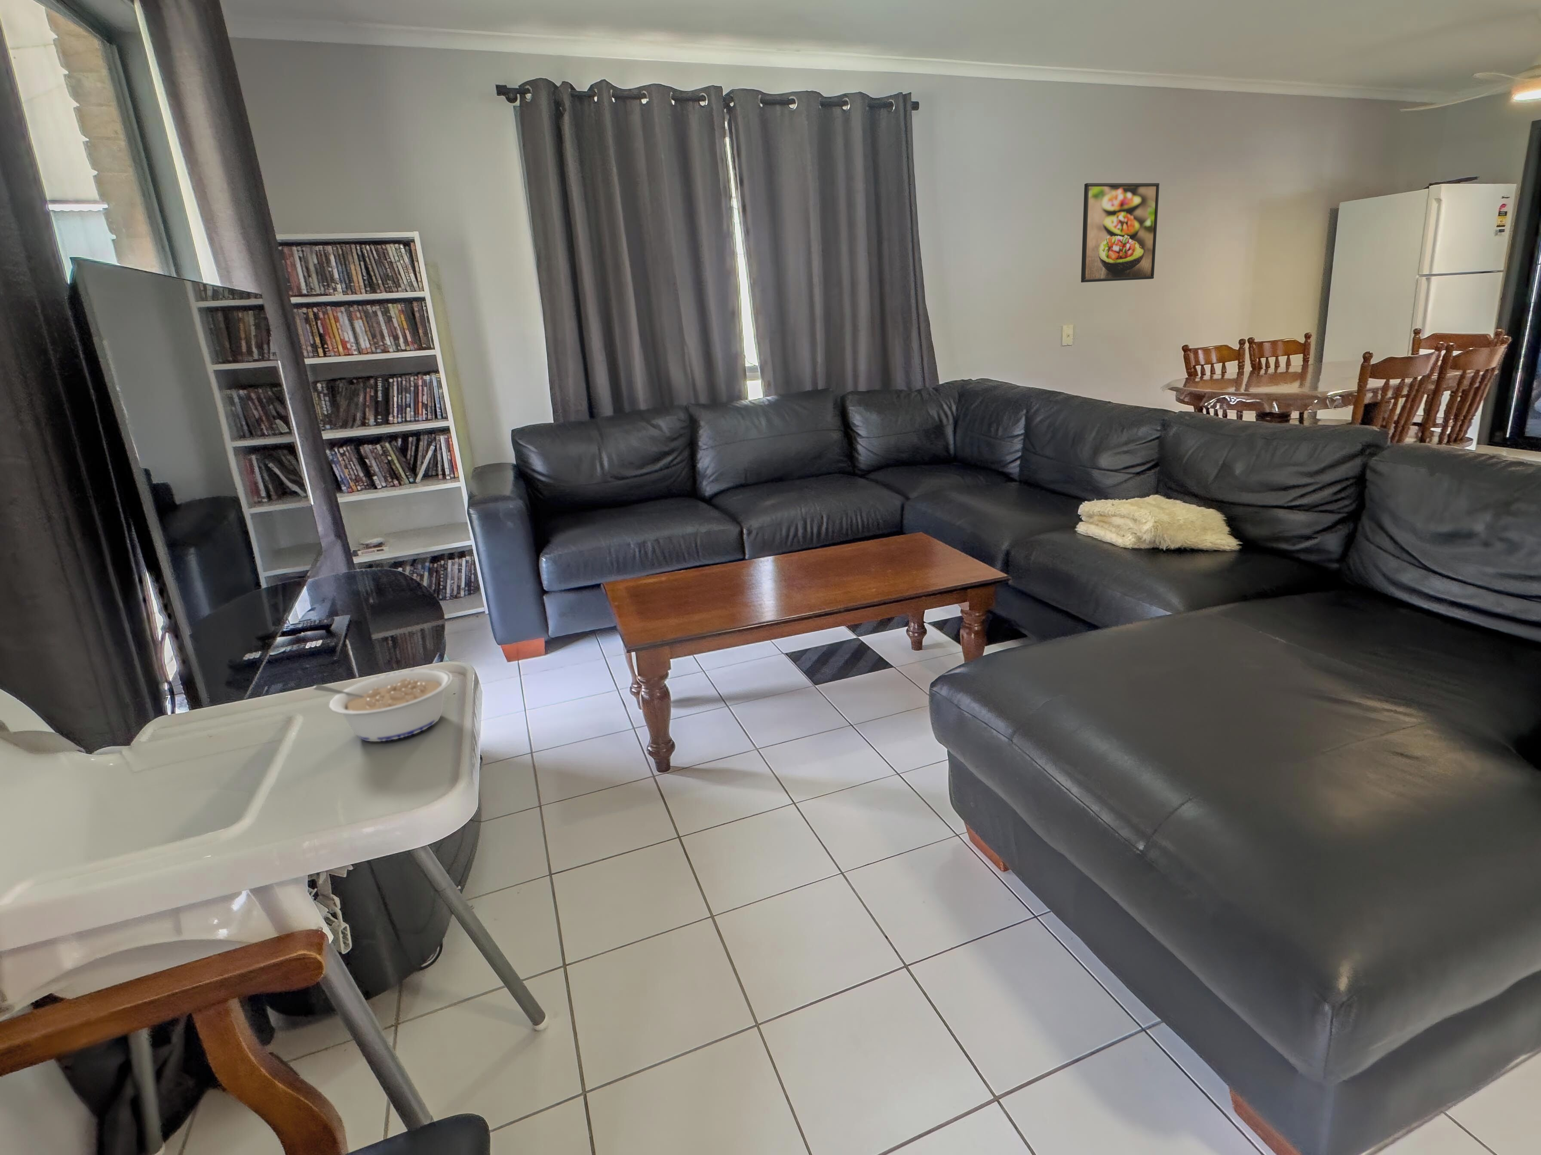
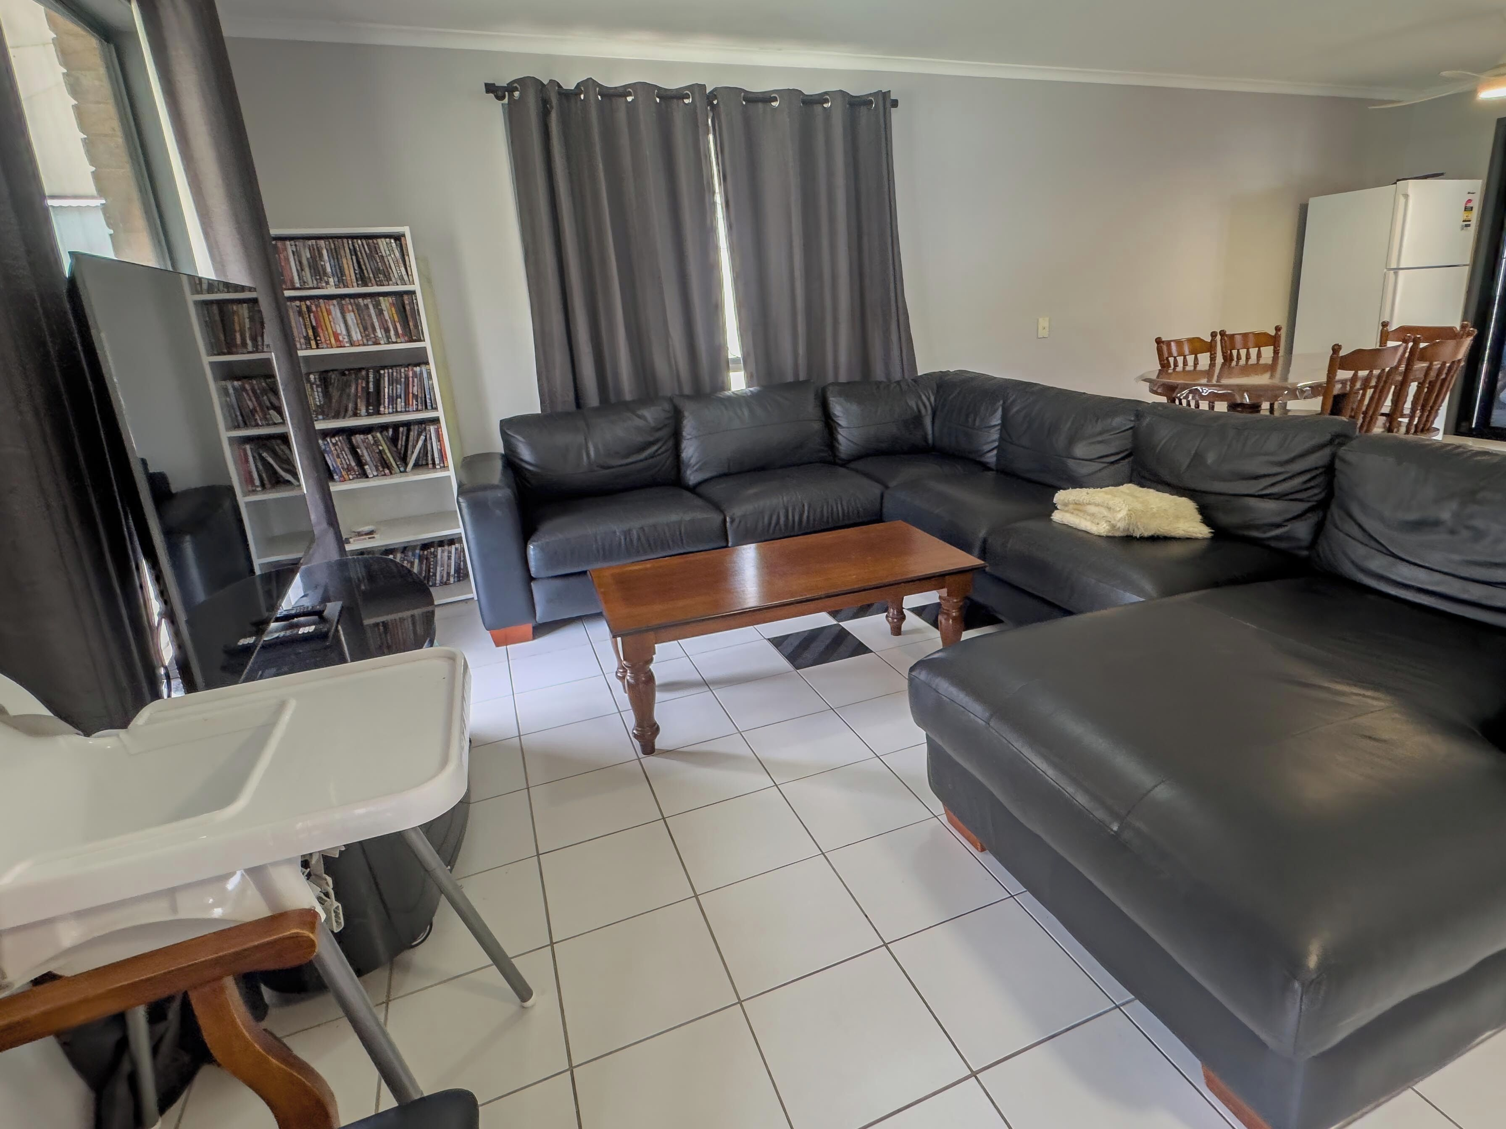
- legume (391, 705)
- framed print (1120, 233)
